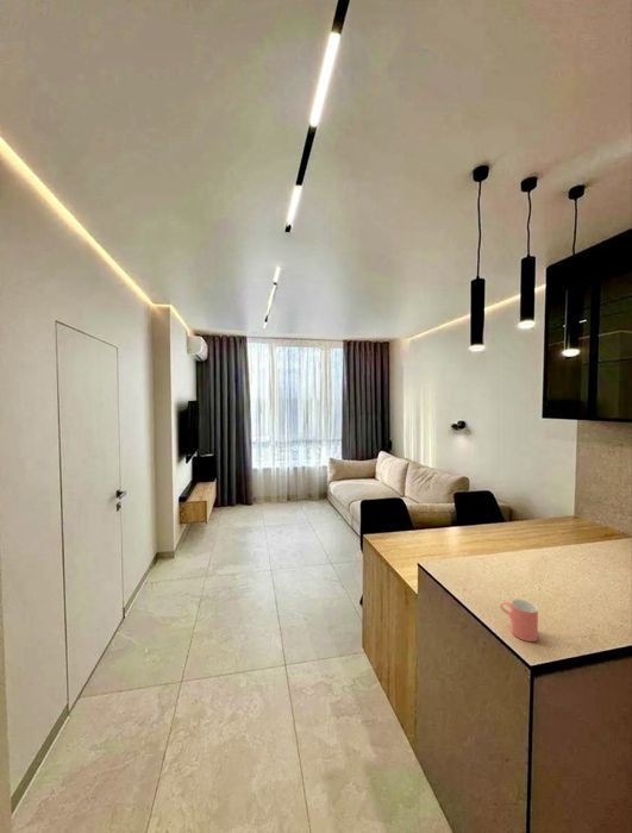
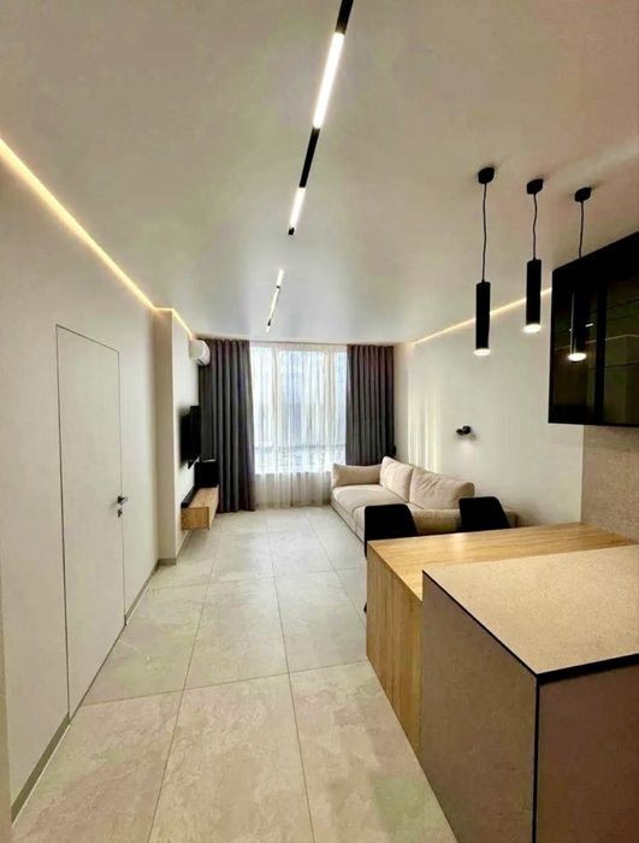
- cup (518, 616)
